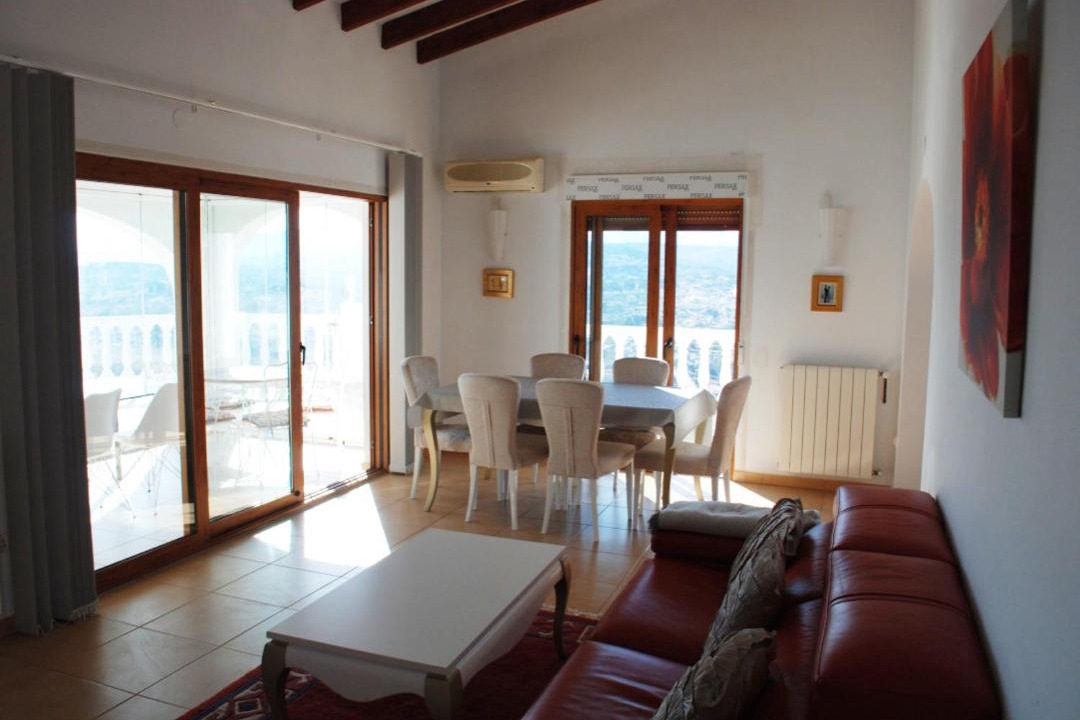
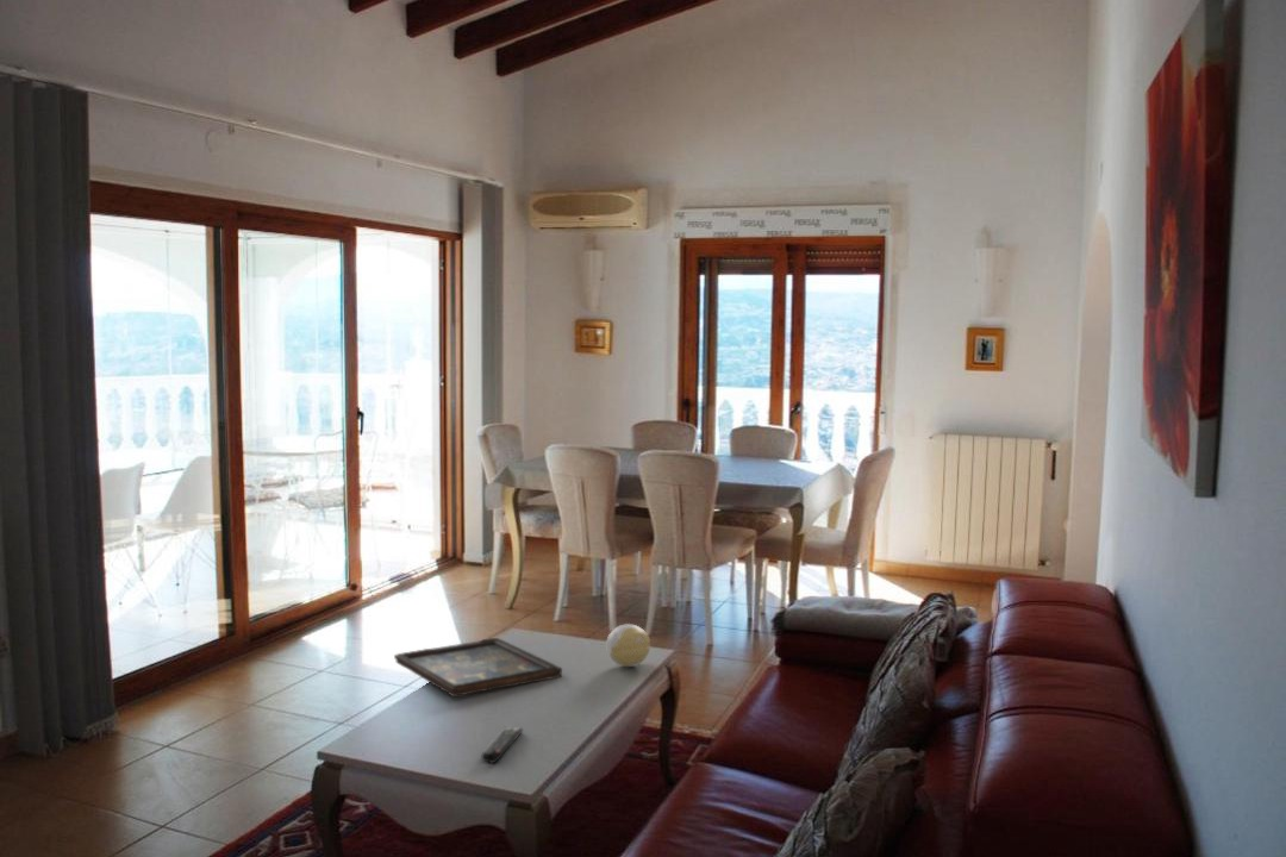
+ decorative ball (628, 645)
+ remote control (502, 743)
+ decorative tray (476, 664)
